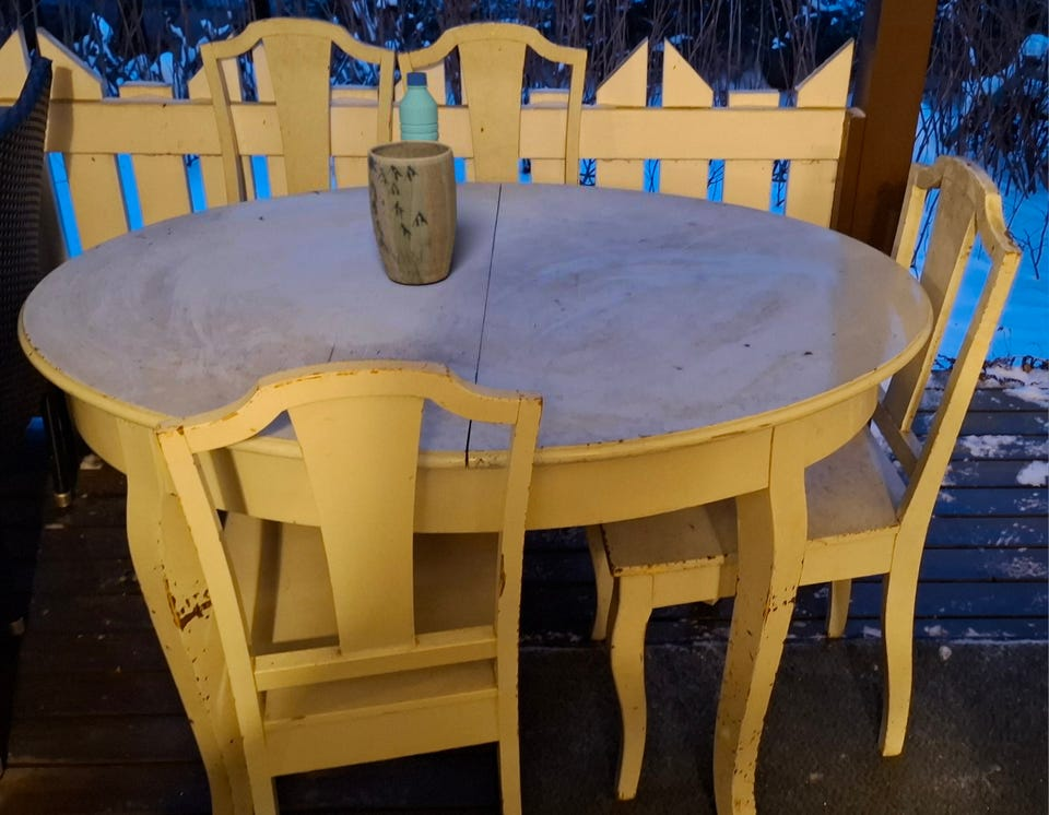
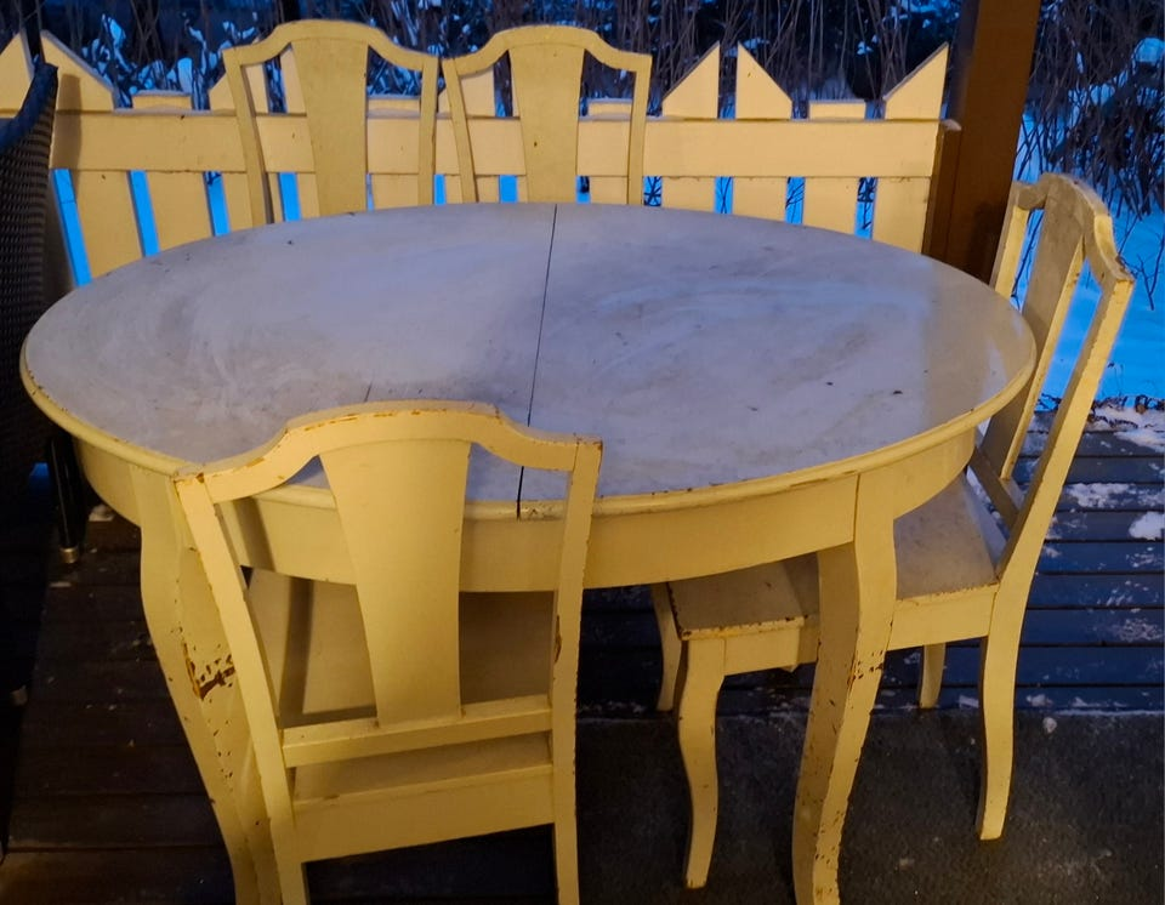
- plant pot (414, 213)
- water bottle (420, 139)
